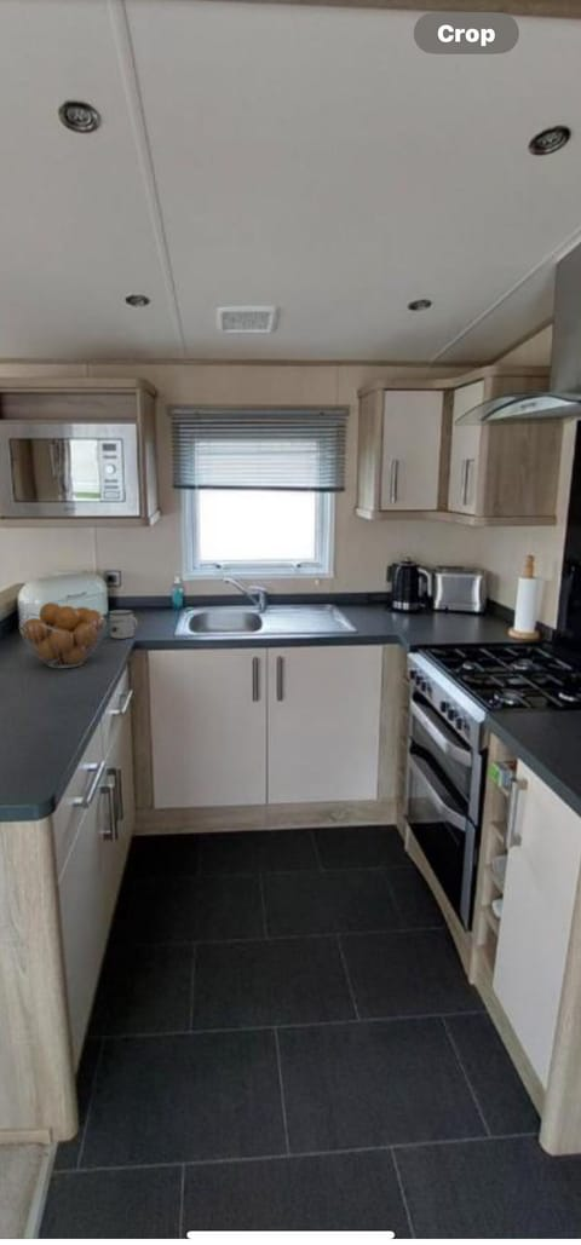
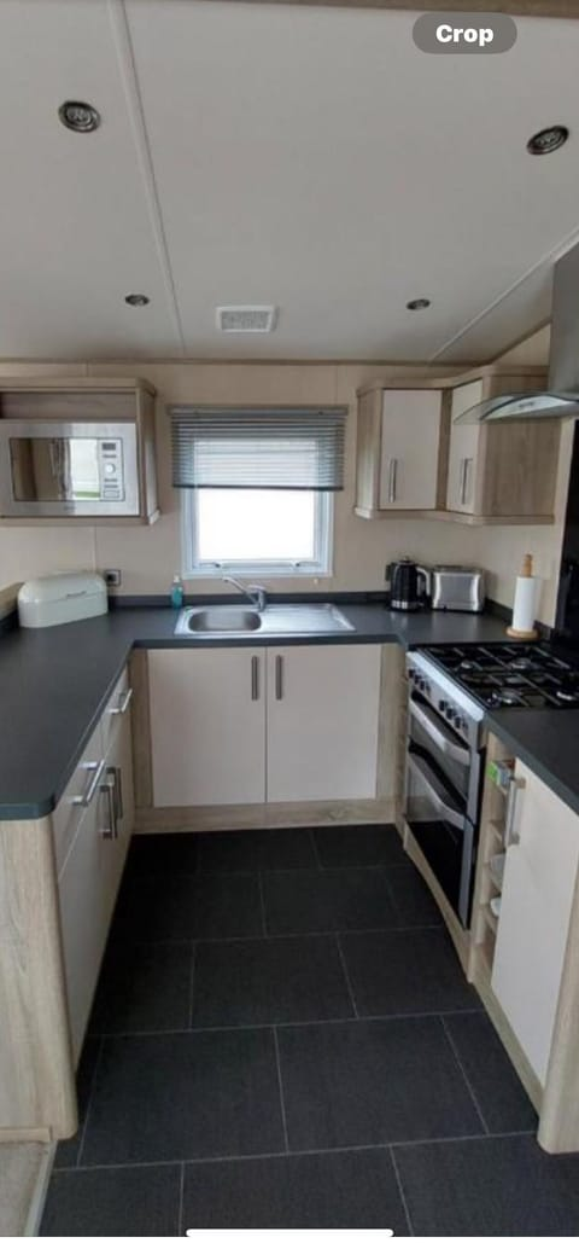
- mug (125, 624)
- fruit basket (63, 634)
